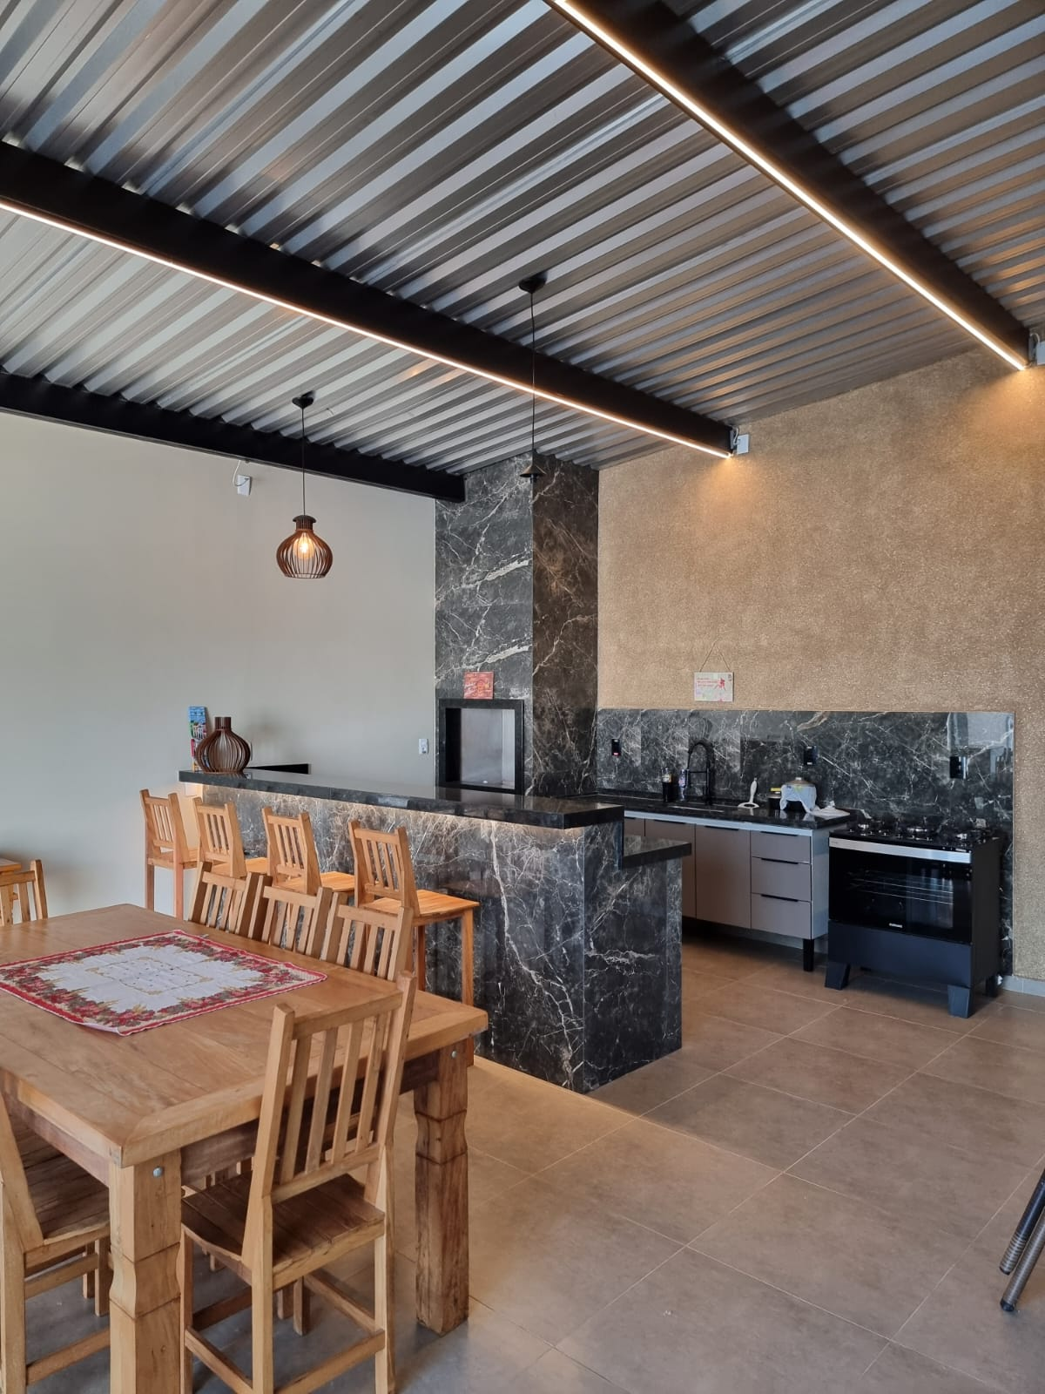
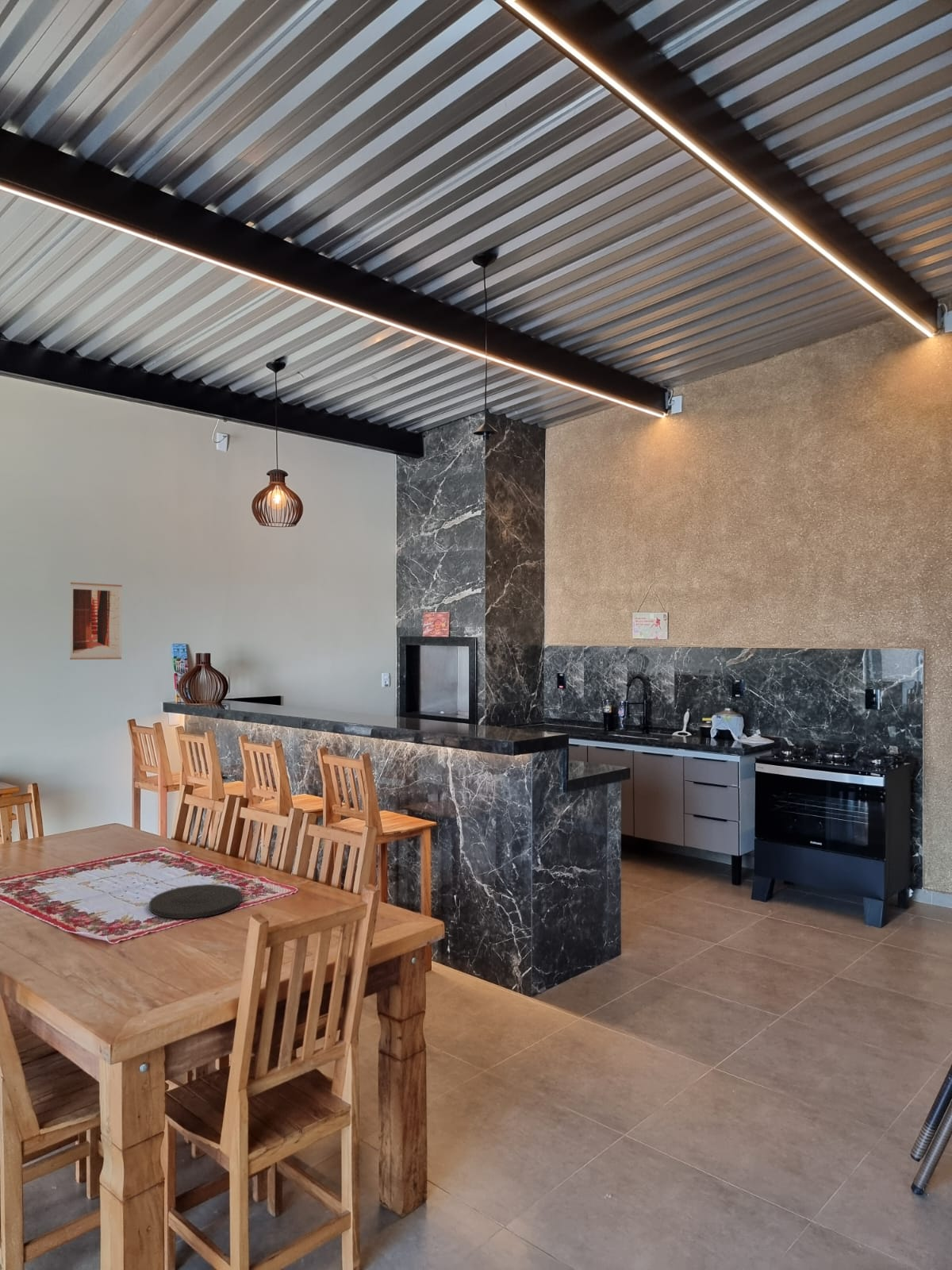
+ plate (196, 897)
+ wall art (96, 621)
